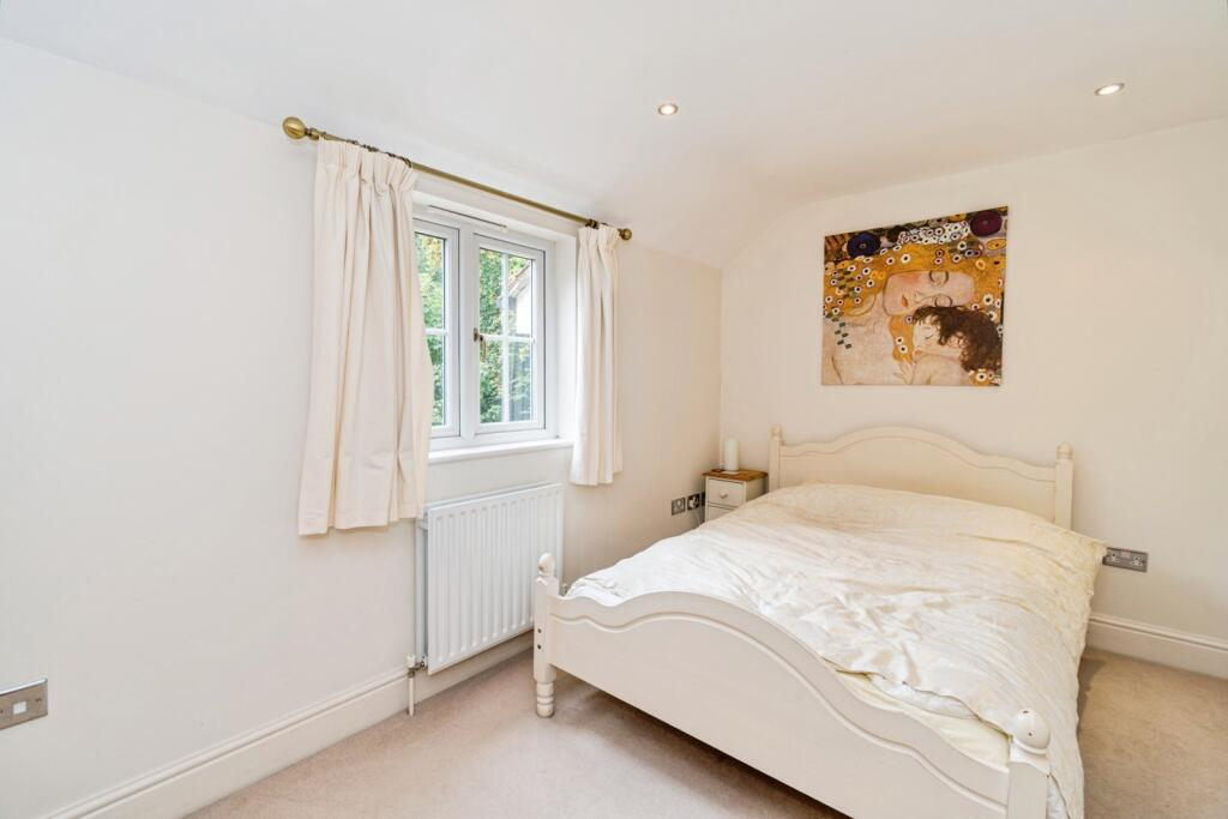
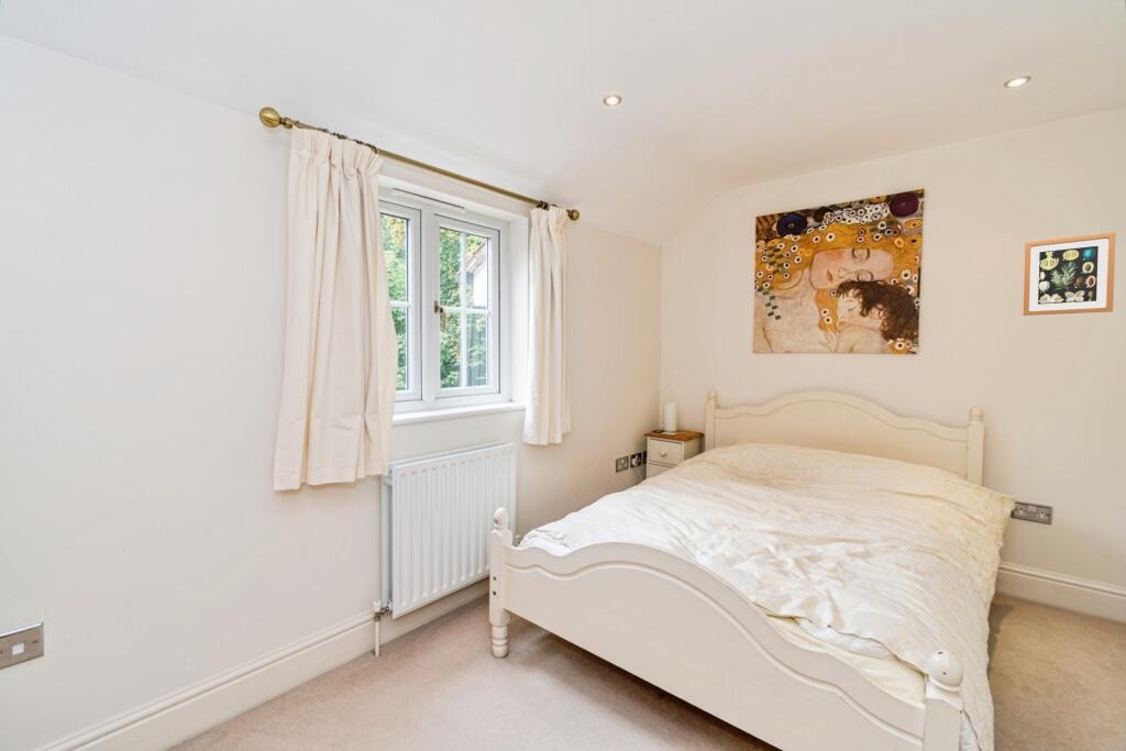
+ wall art (1067, 275)
